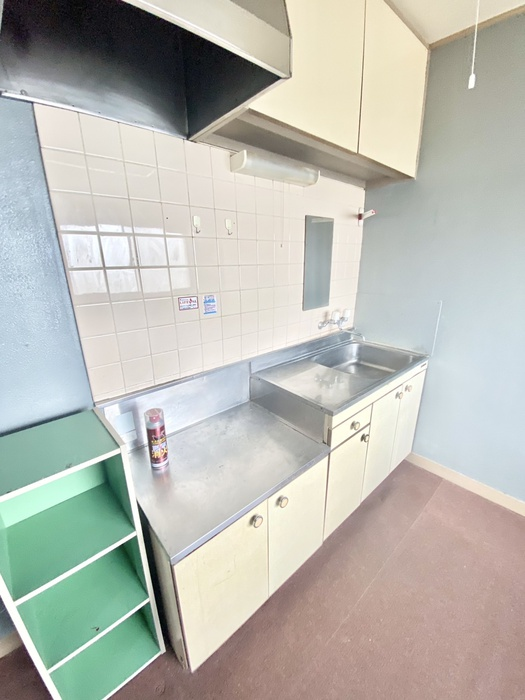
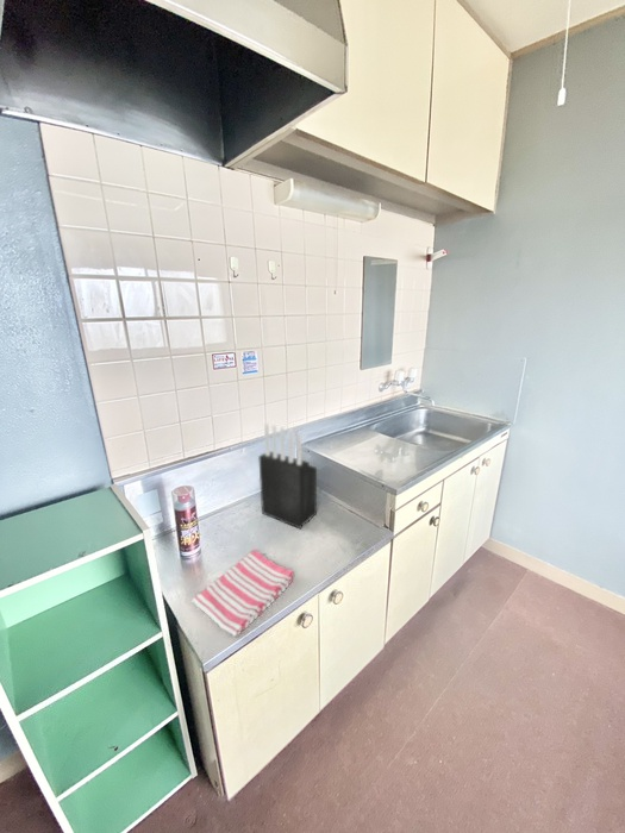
+ knife block (289, 470)
+ dish towel (245, 587)
